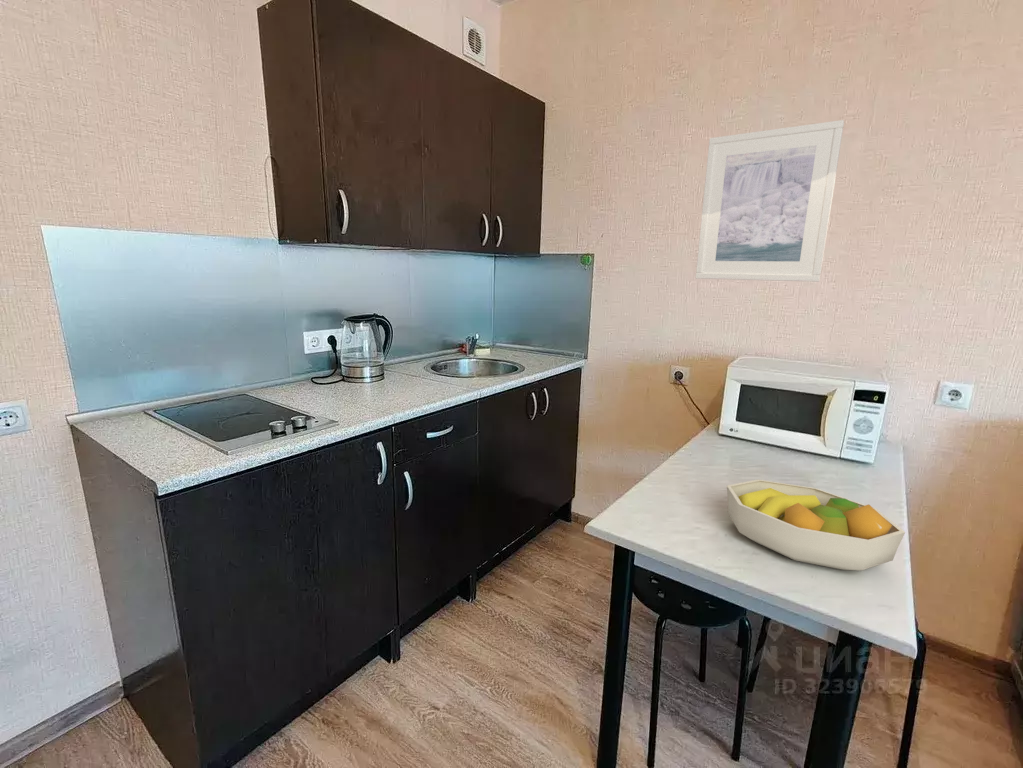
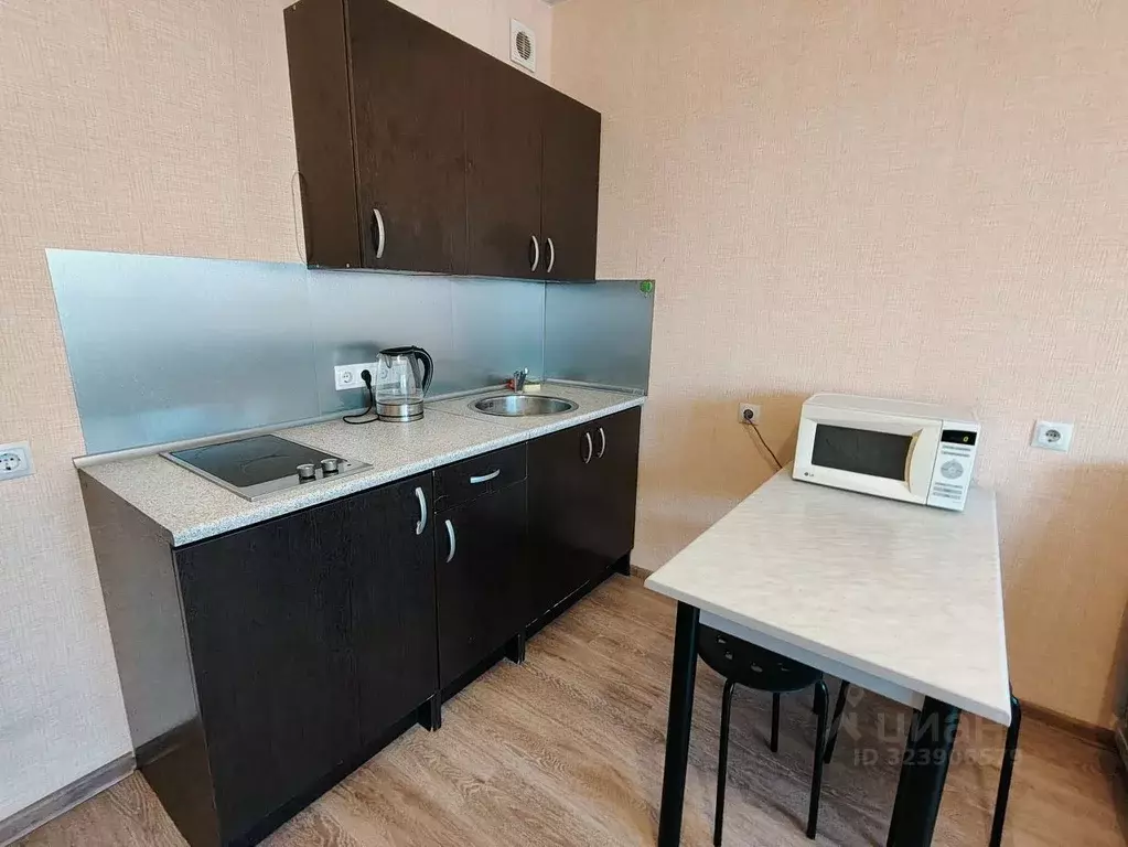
- fruit bowl (806, 516)
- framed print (762, 207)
